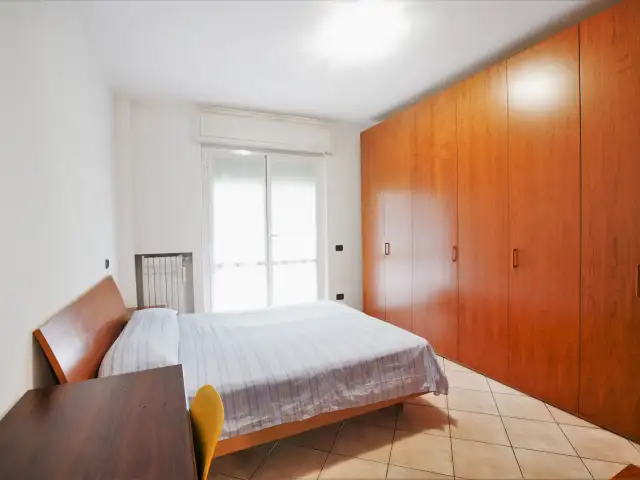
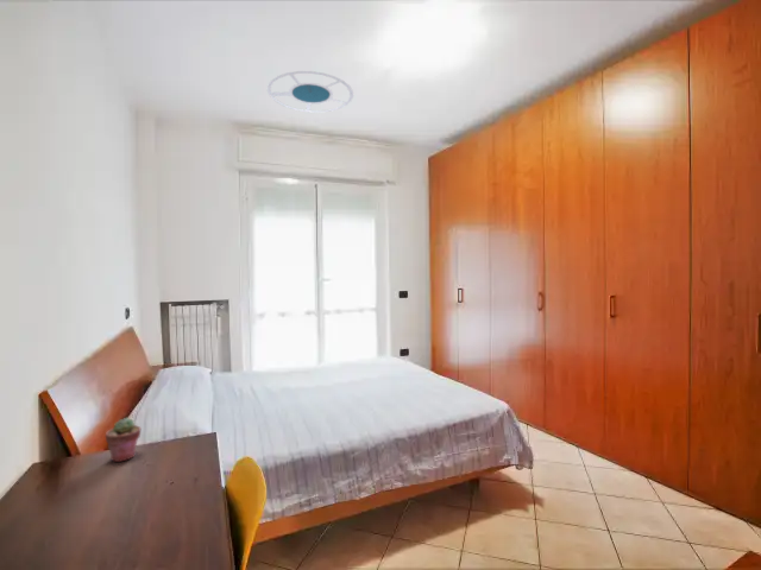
+ potted succulent (122, 437)
+ ceiling lamp (310, 89)
